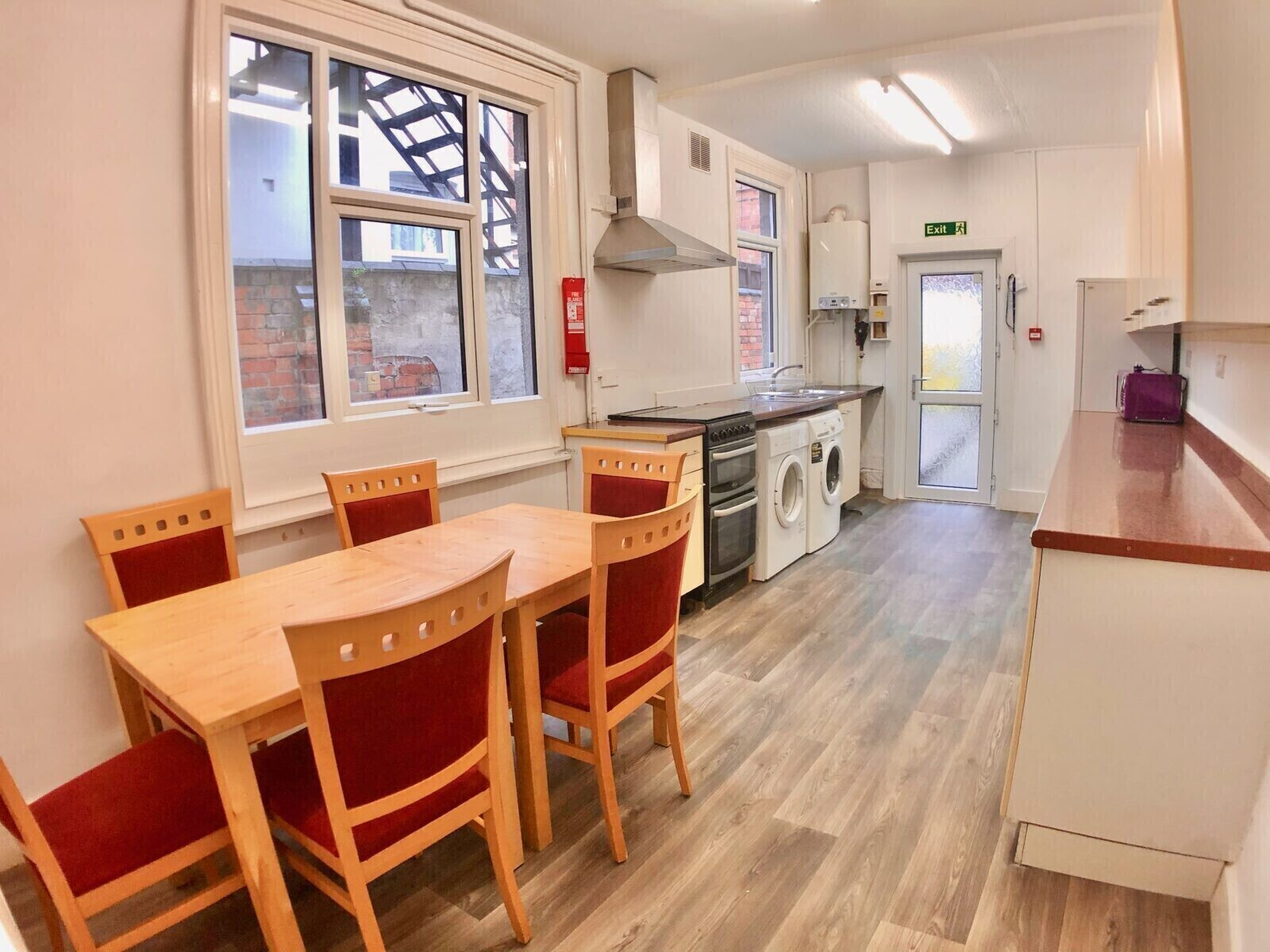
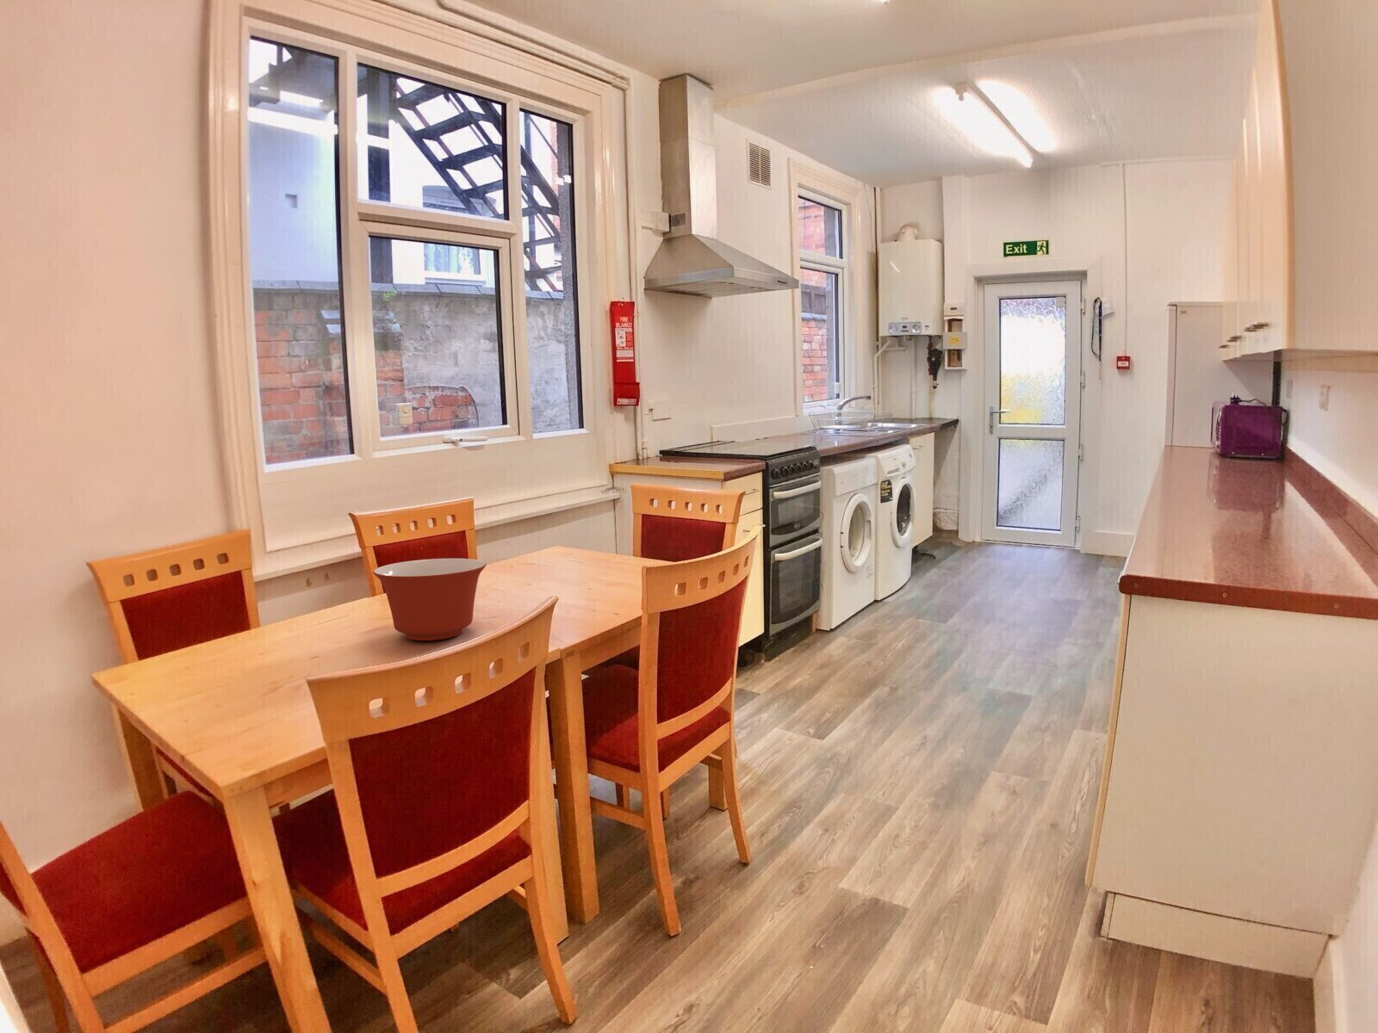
+ mixing bowl (432, 600)
